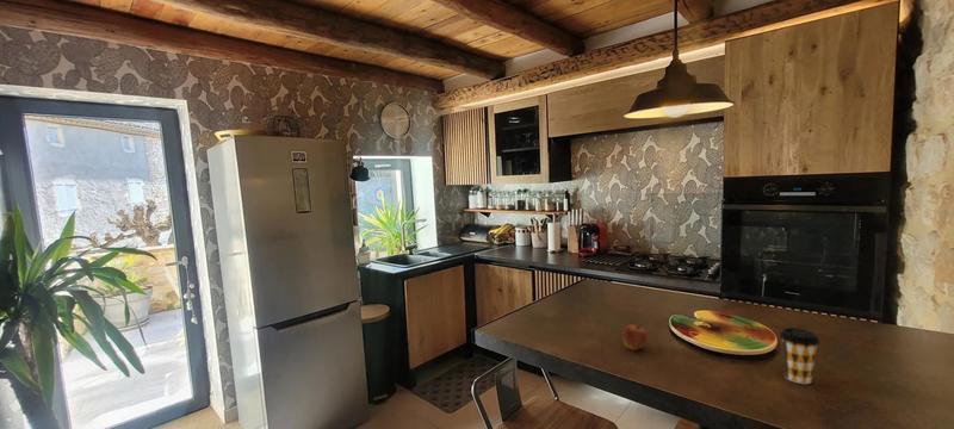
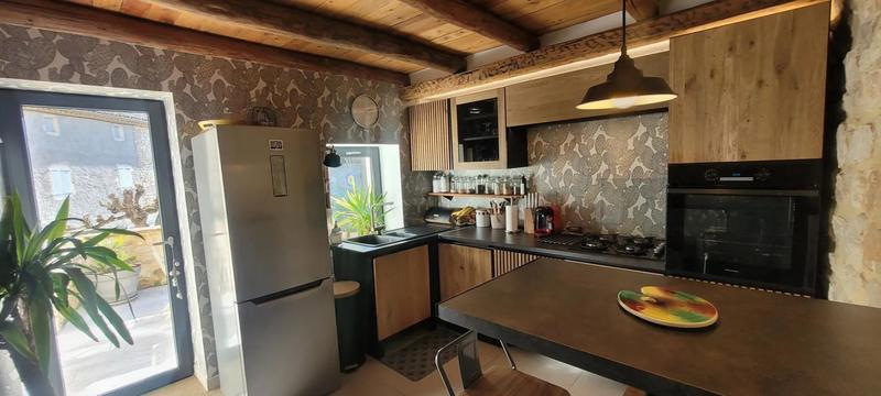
- fruit (634, 335)
- coffee cup (798, 355)
